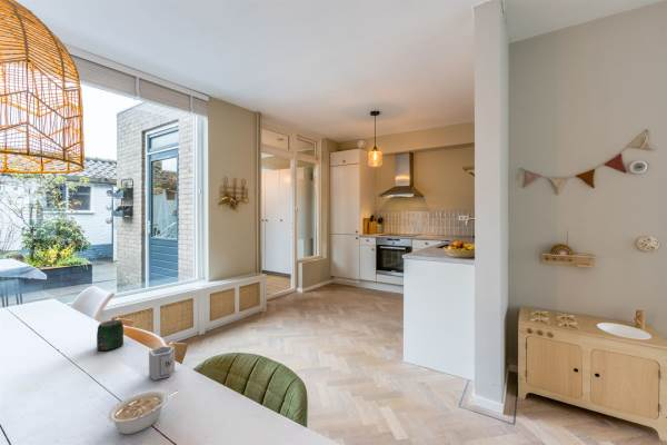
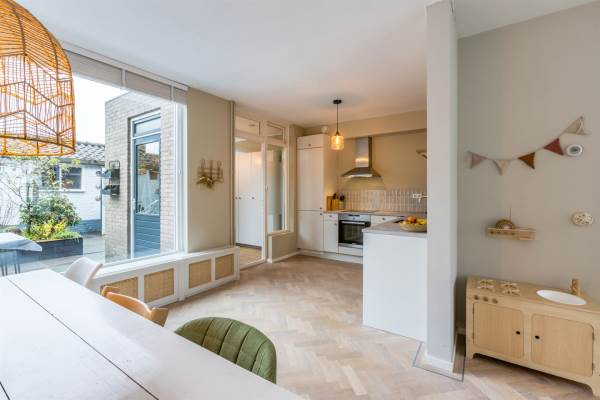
- cup (160, 362)
- jar (110, 334)
- legume (141, 409)
